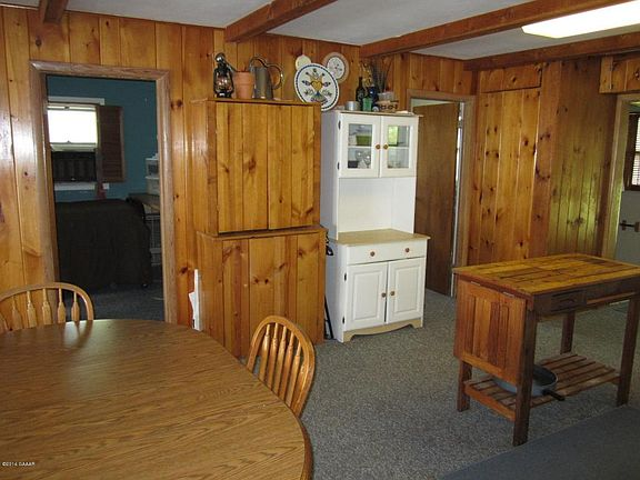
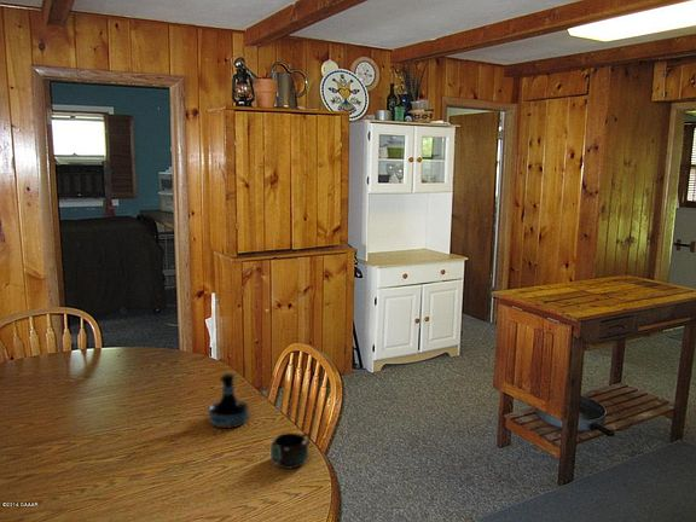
+ tequila bottle (228, 398)
+ mug (292, 448)
